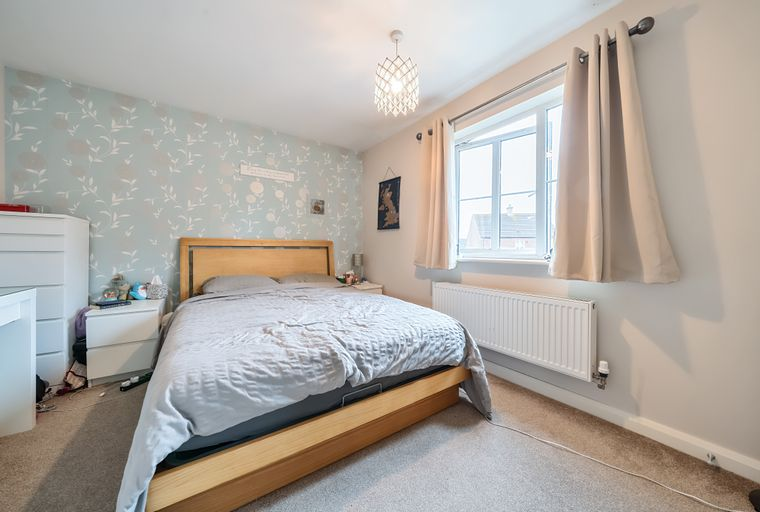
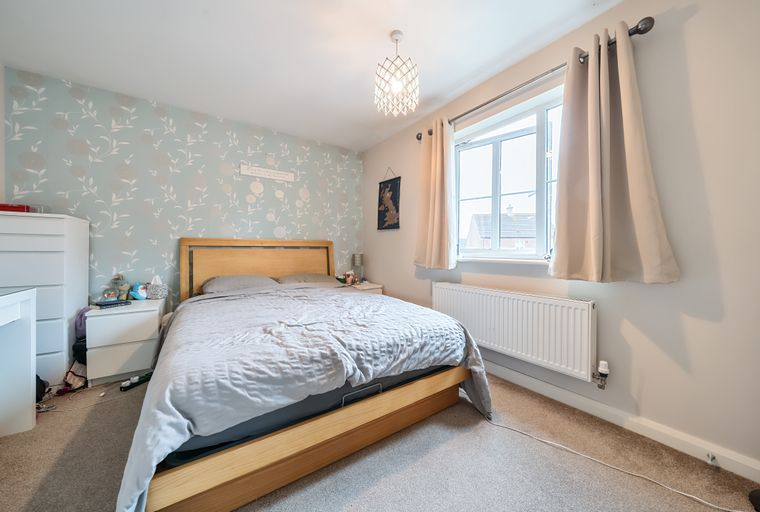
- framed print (317, 206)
